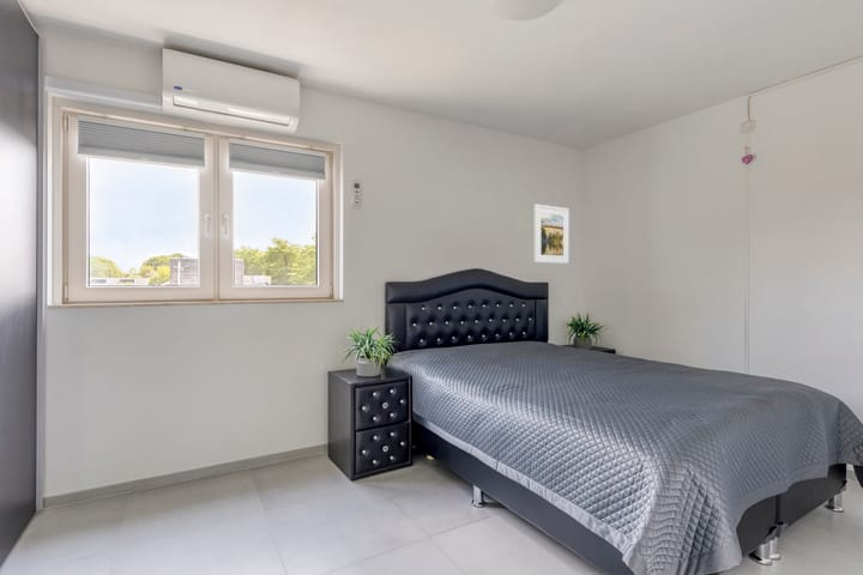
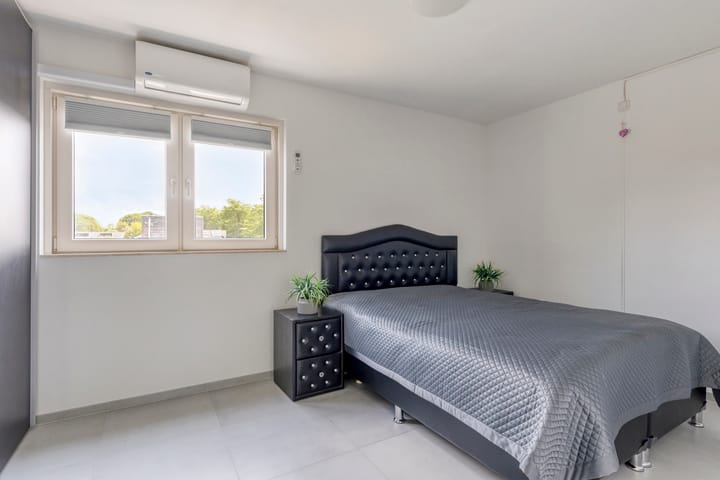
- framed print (551, 234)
